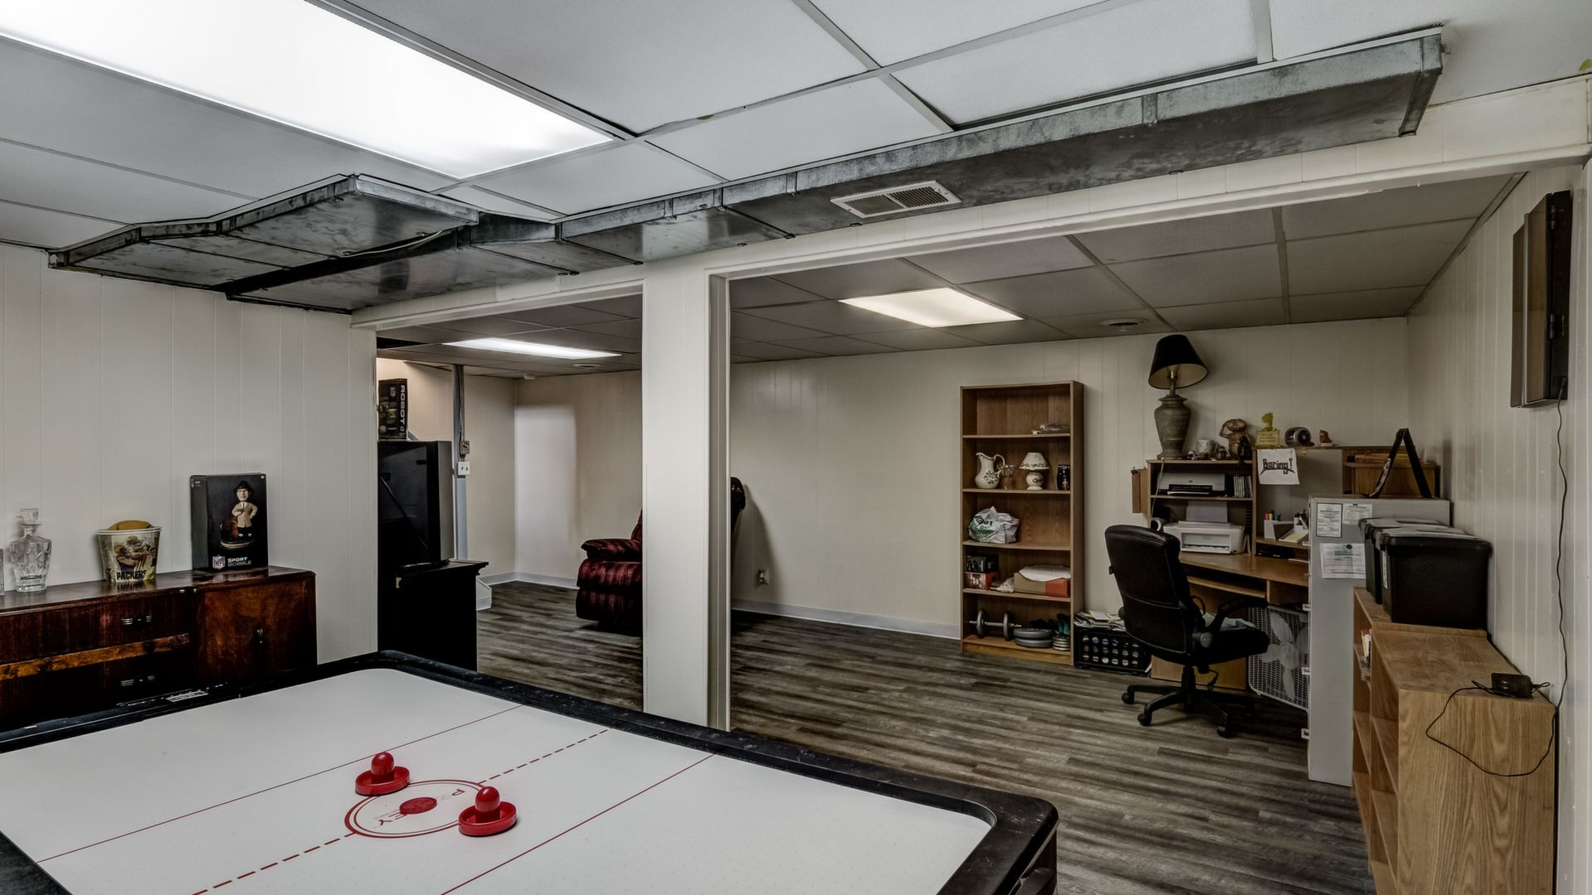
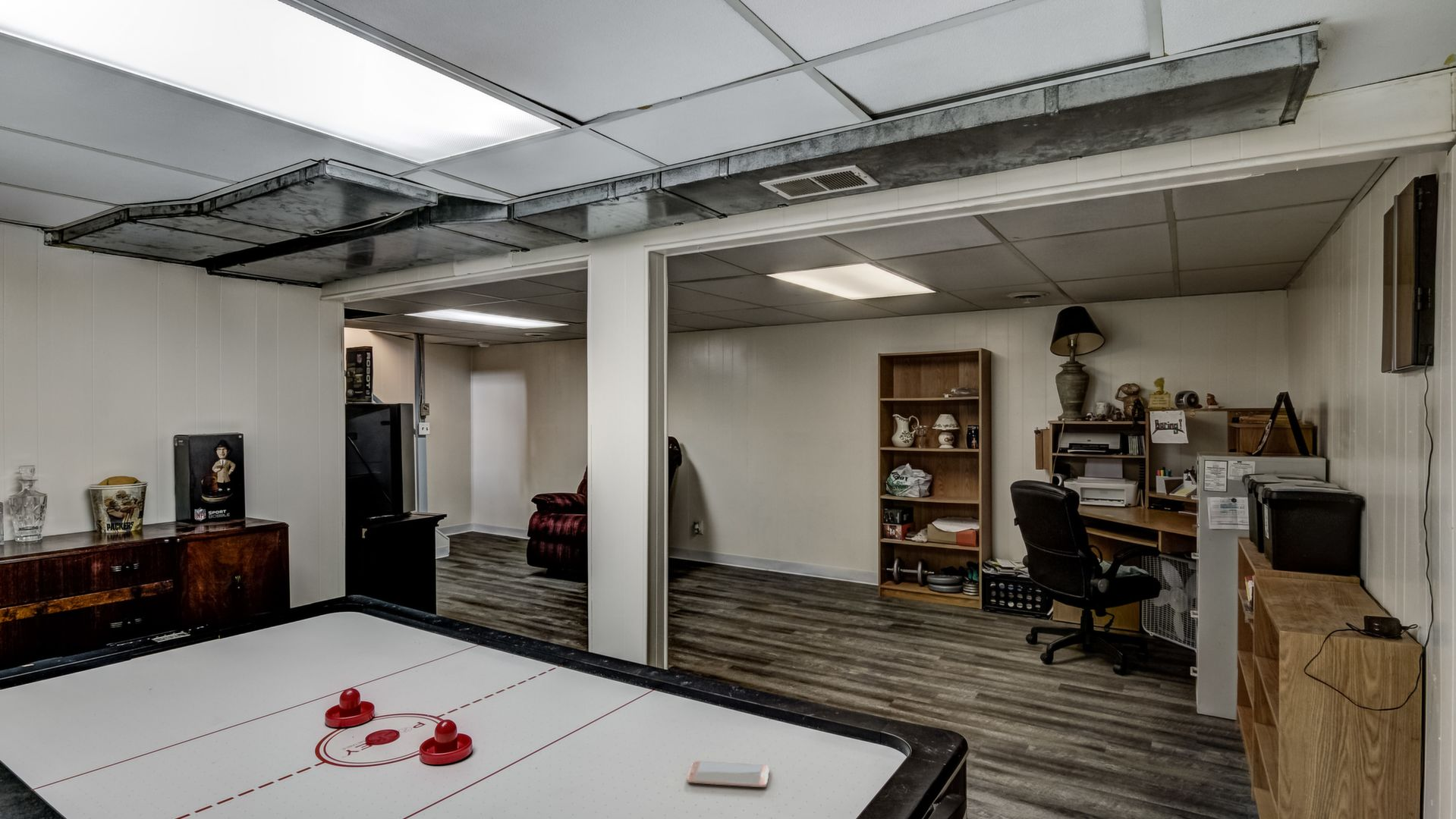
+ smartphone (728, 774)
